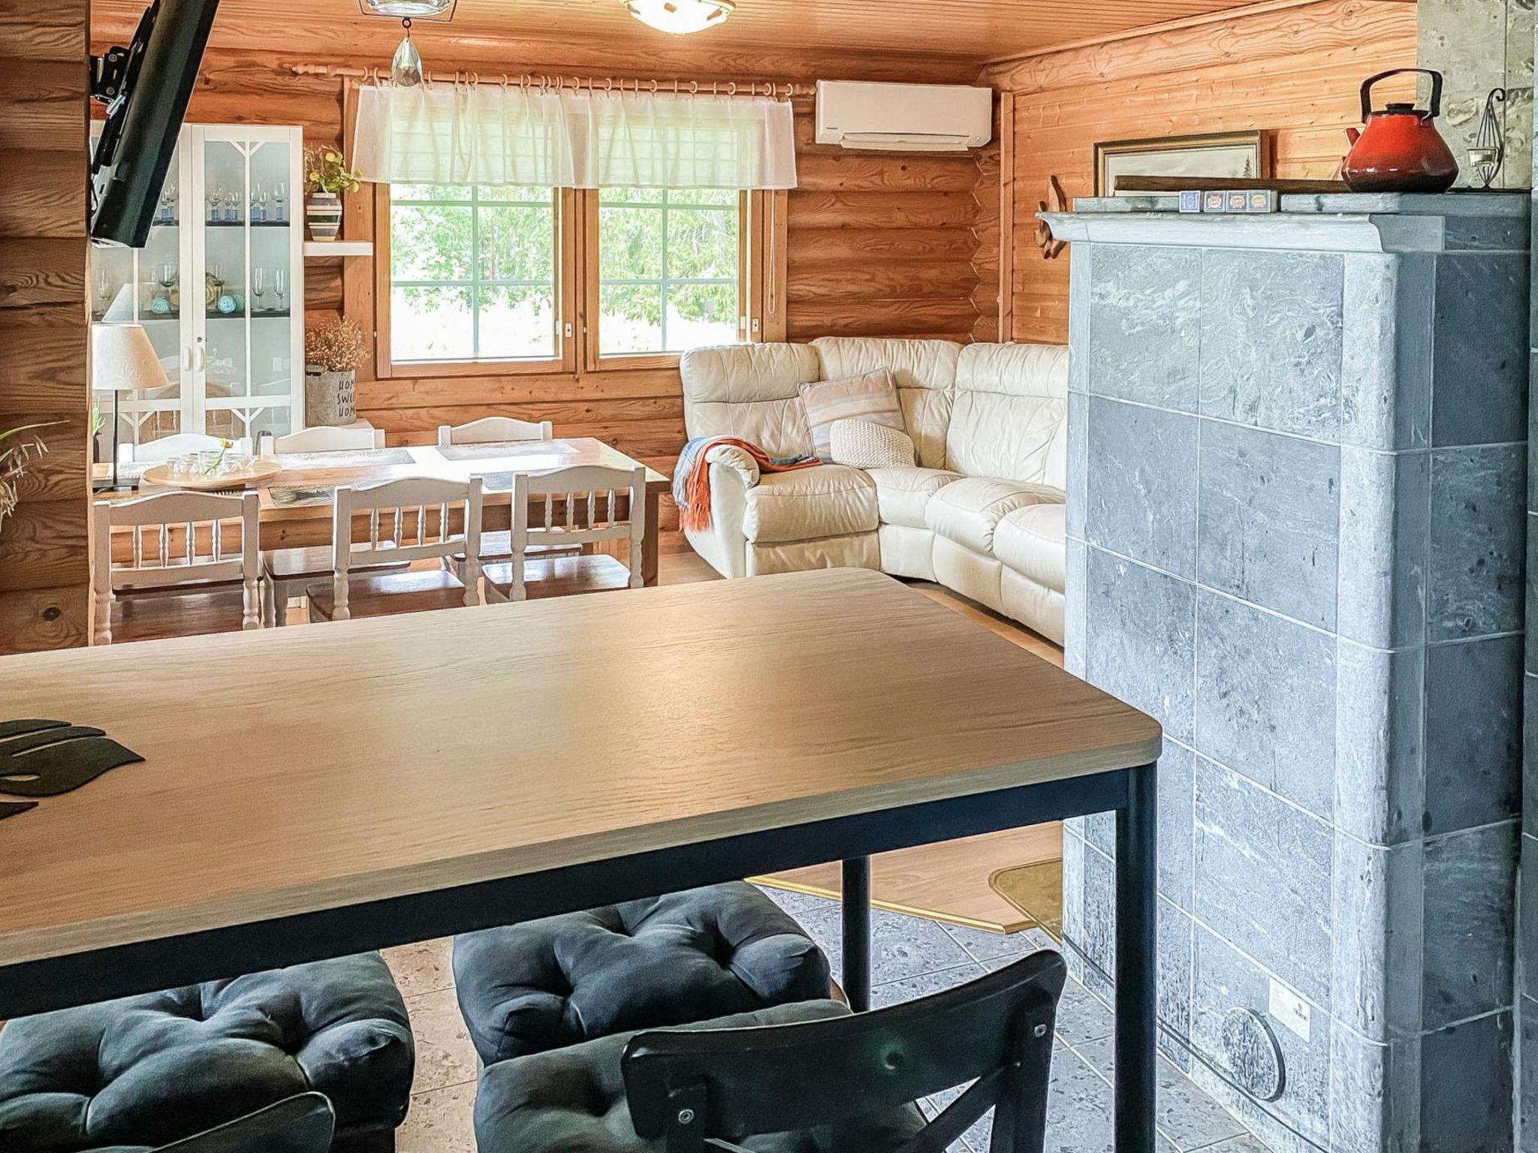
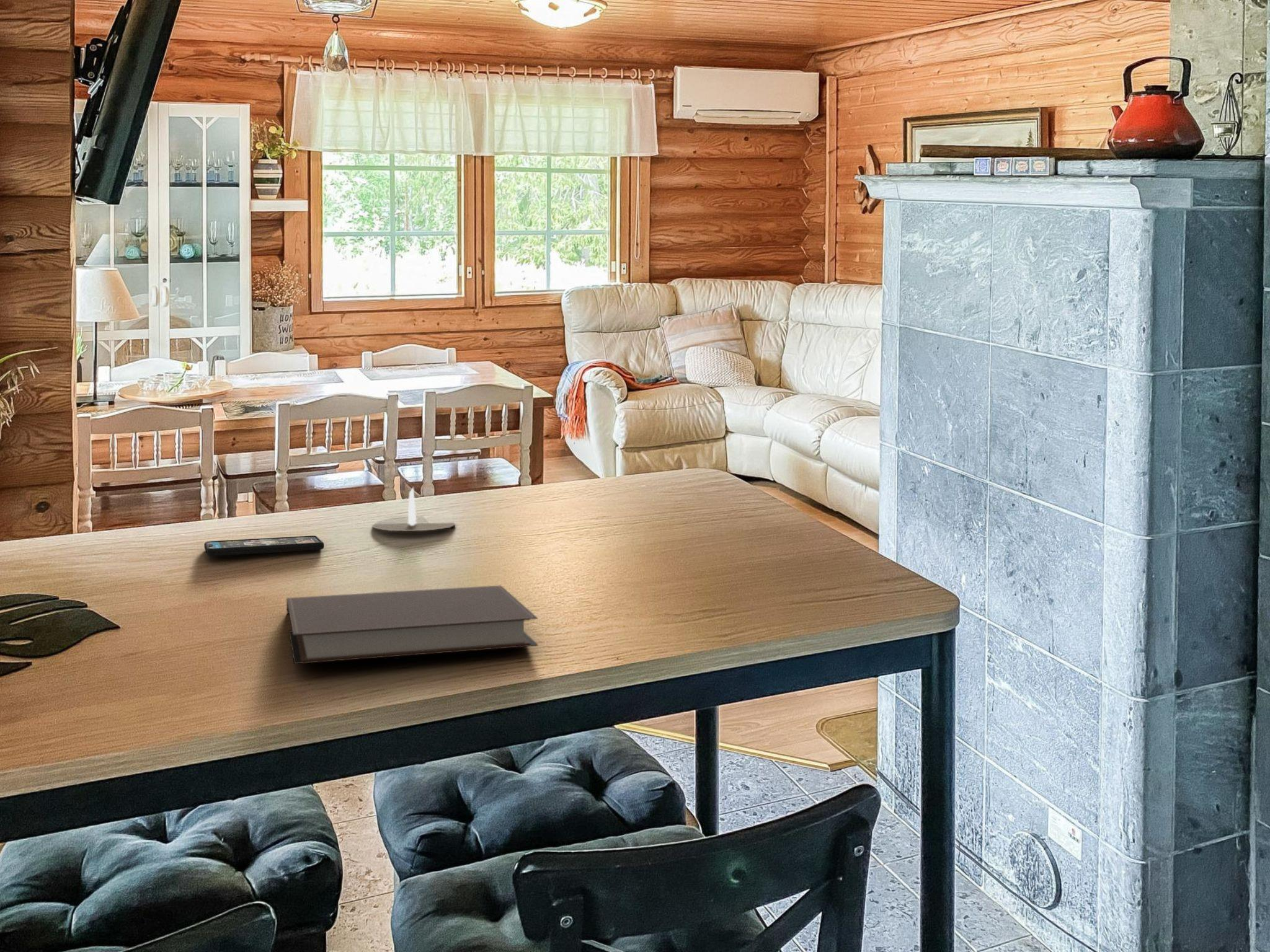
+ notebook (407, 620)
+ candle (414, 506)
+ smartphone (264, 545)
